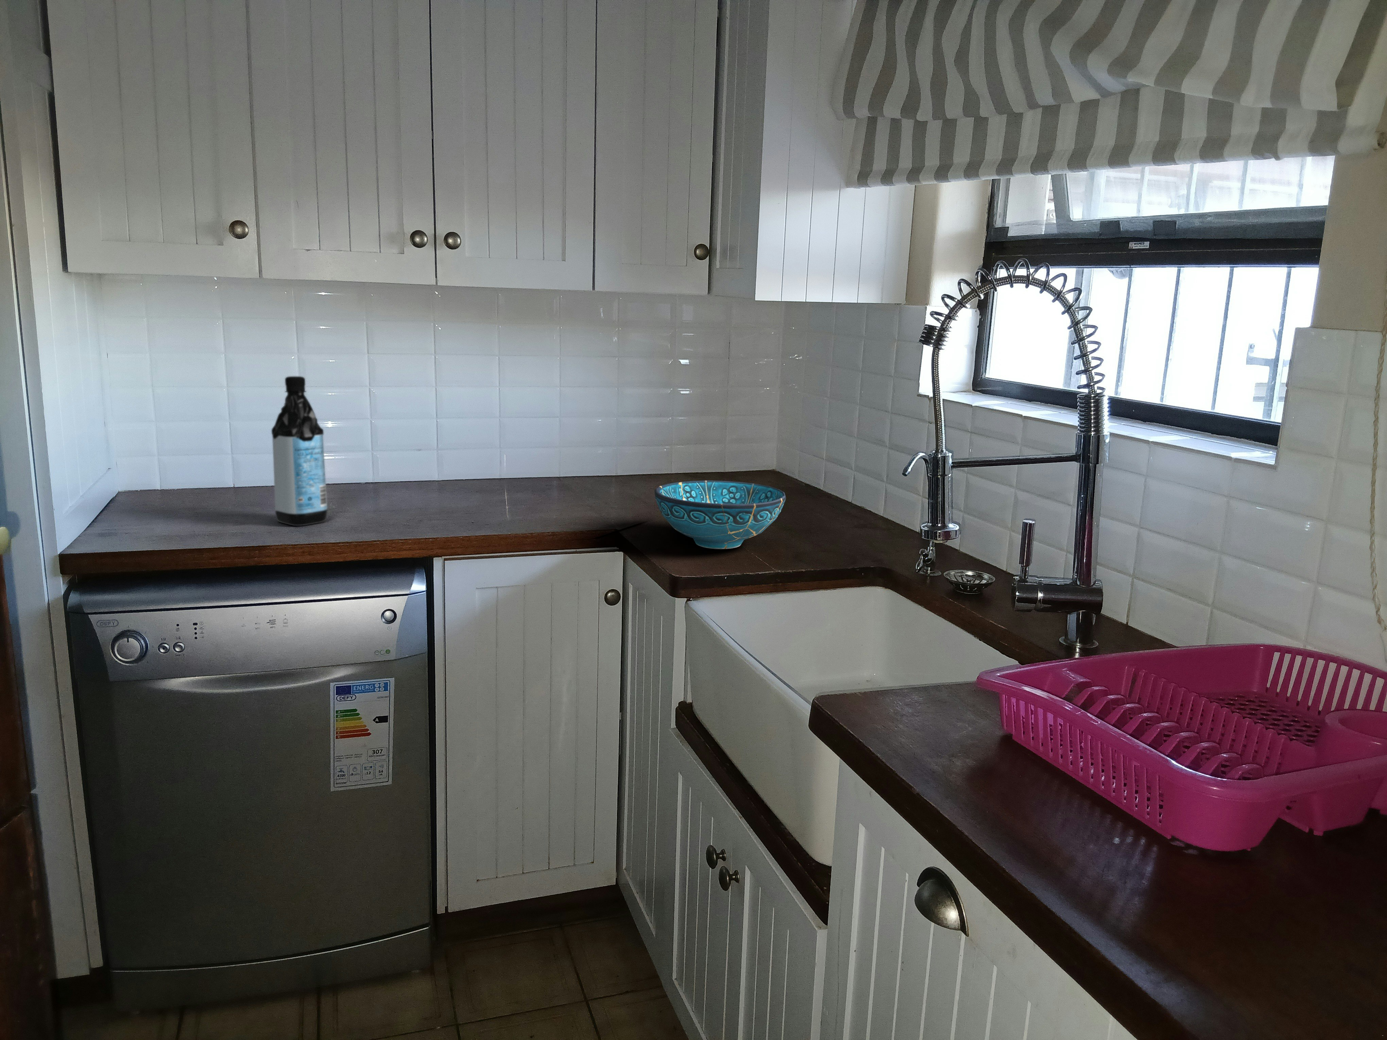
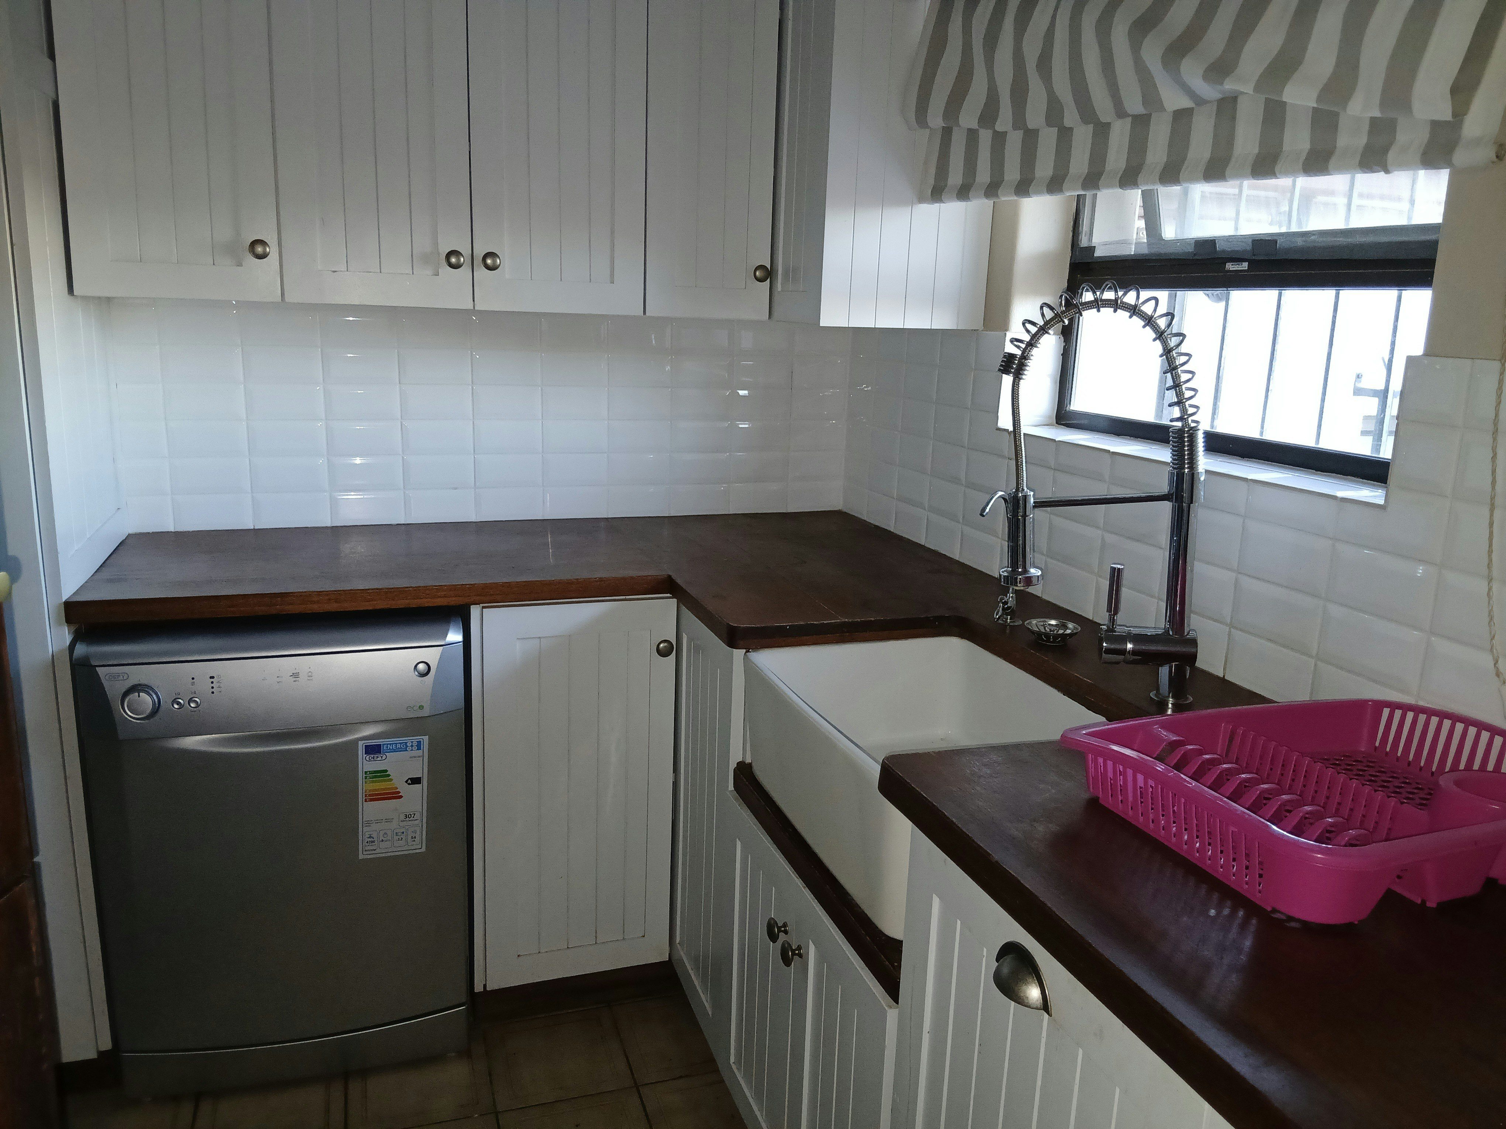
- decorative bowl (720, 518)
- water bottle (299, 450)
